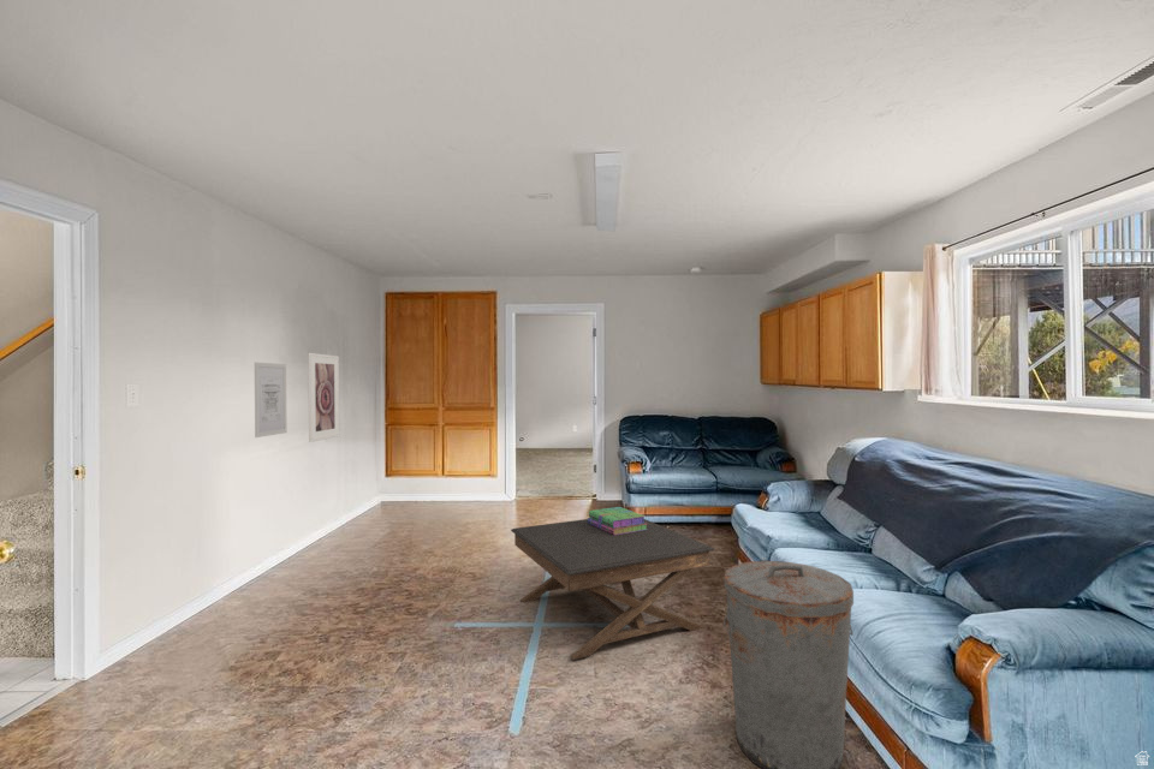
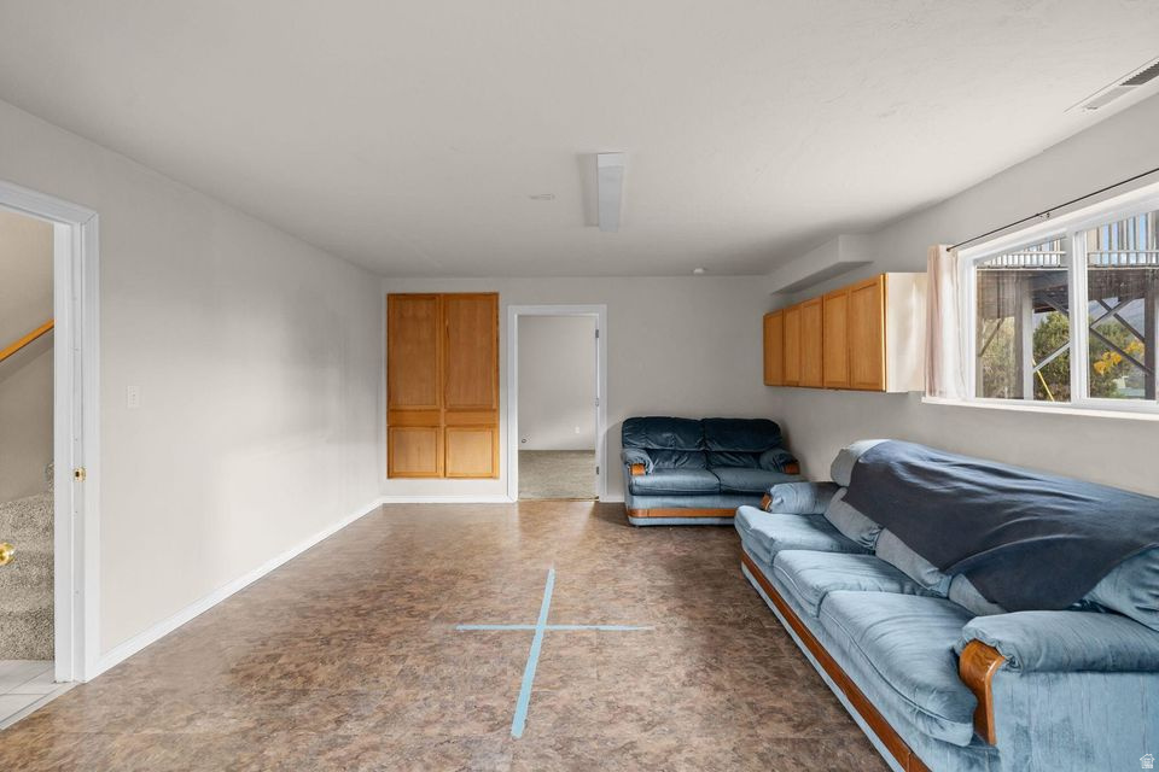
- trash can (786, 655)
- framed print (325, 397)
- wall art (270, 399)
- coffee table (606, 574)
- stack of books (615, 519)
